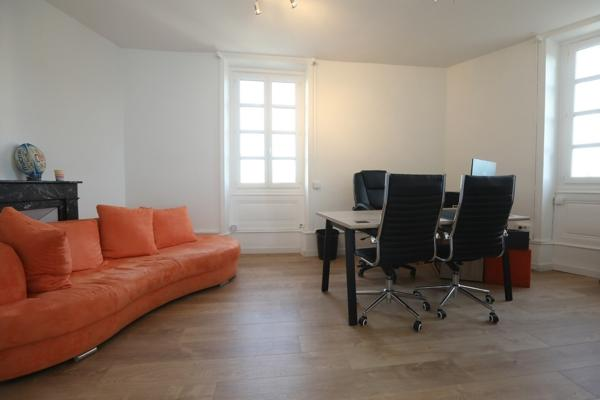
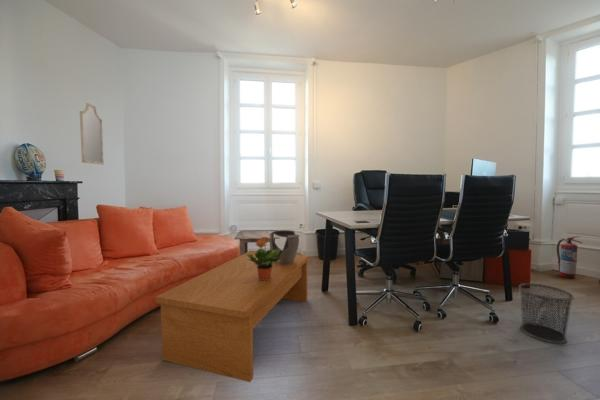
+ waste bin (543, 312)
+ side table (247, 251)
+ home mirror (92, 134)
+ fire extinguisher (568, 255)
+ coffee table (249, 298)
+ decorative bowl (285, 247)
+ potted plant (263, 258)
